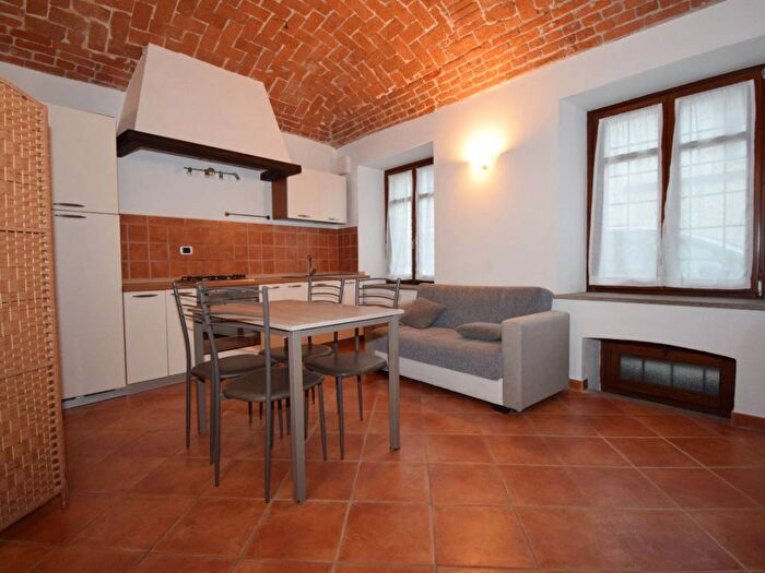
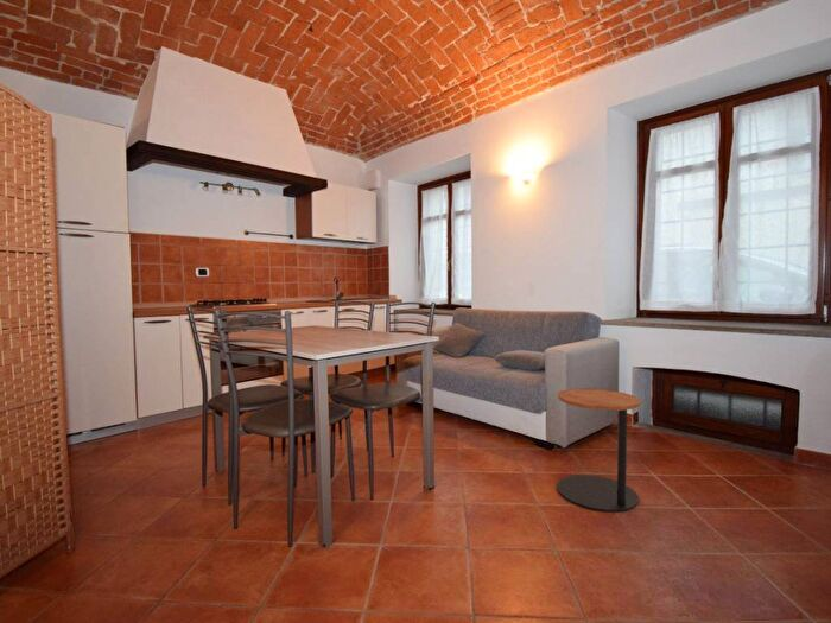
+ side table (617, 445)
